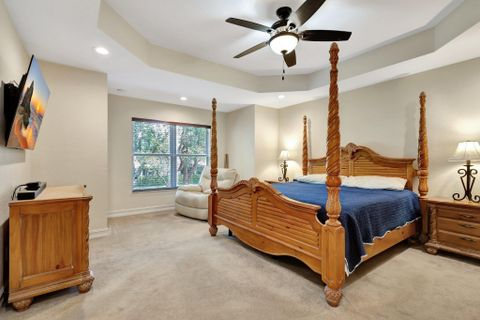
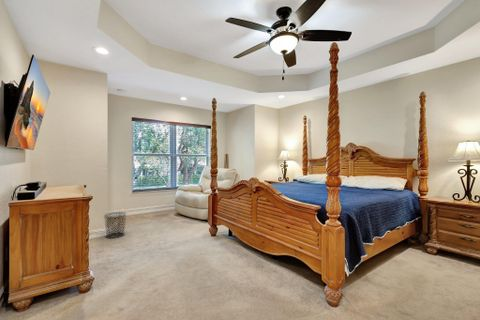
+ trash can (115, 225)
